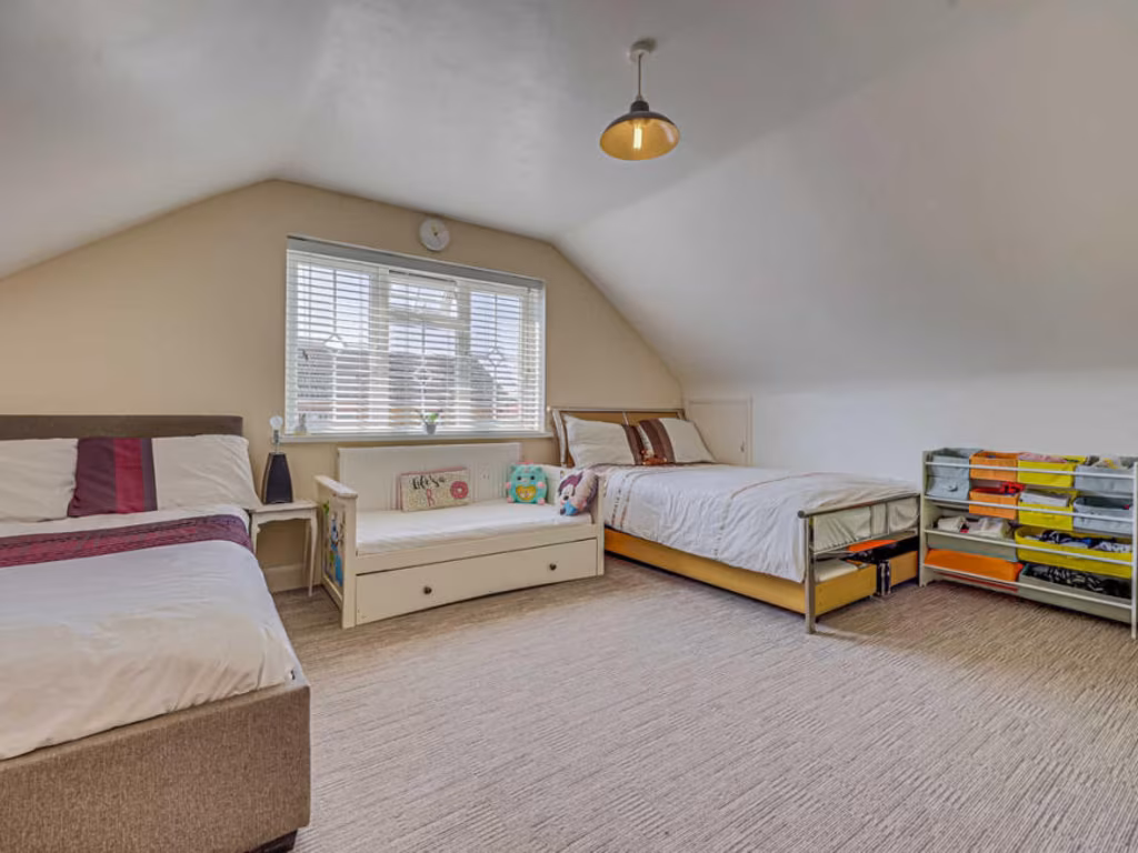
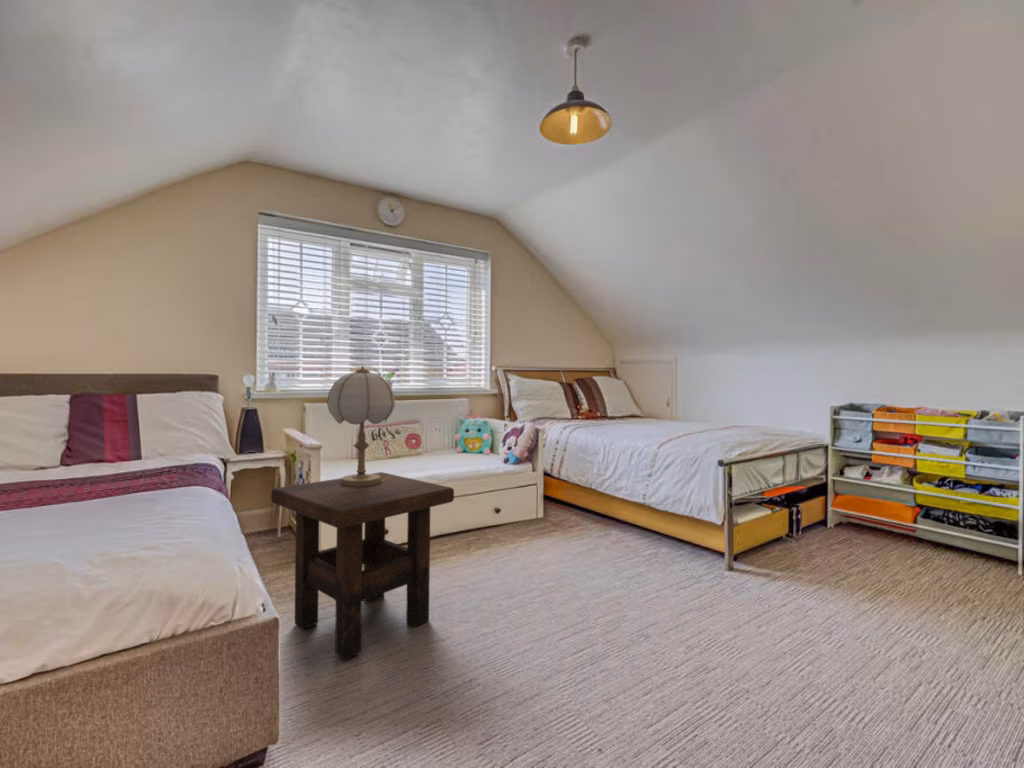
+ side table (363, 555)
+ table lamp (361, 423)
